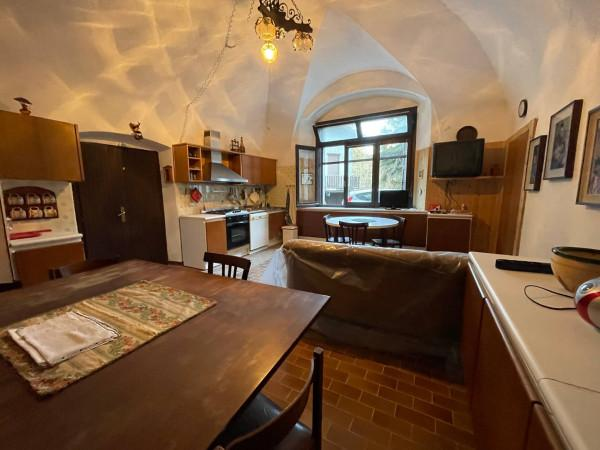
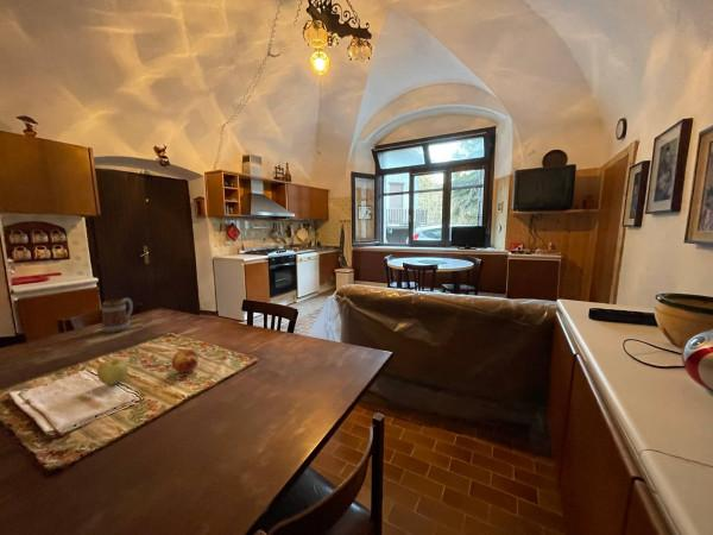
+ fruit (184, 360)
+ mug (119, 314)
+ apple (113, 372)
